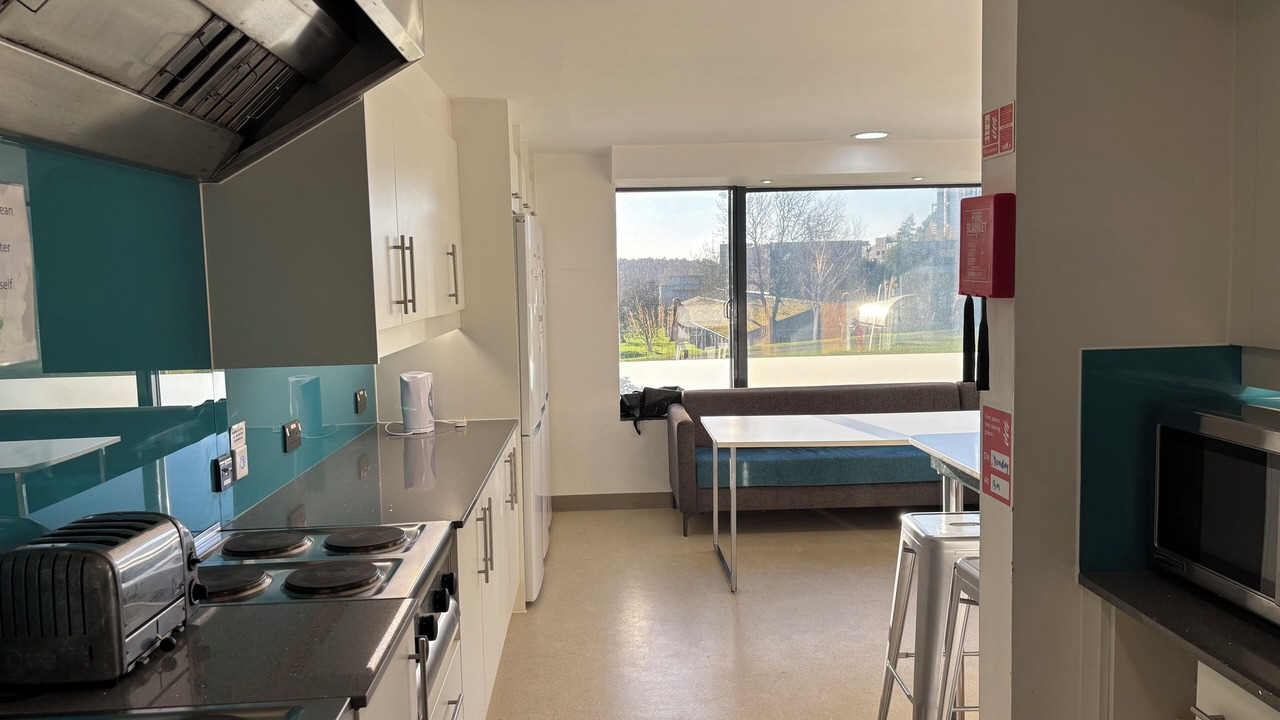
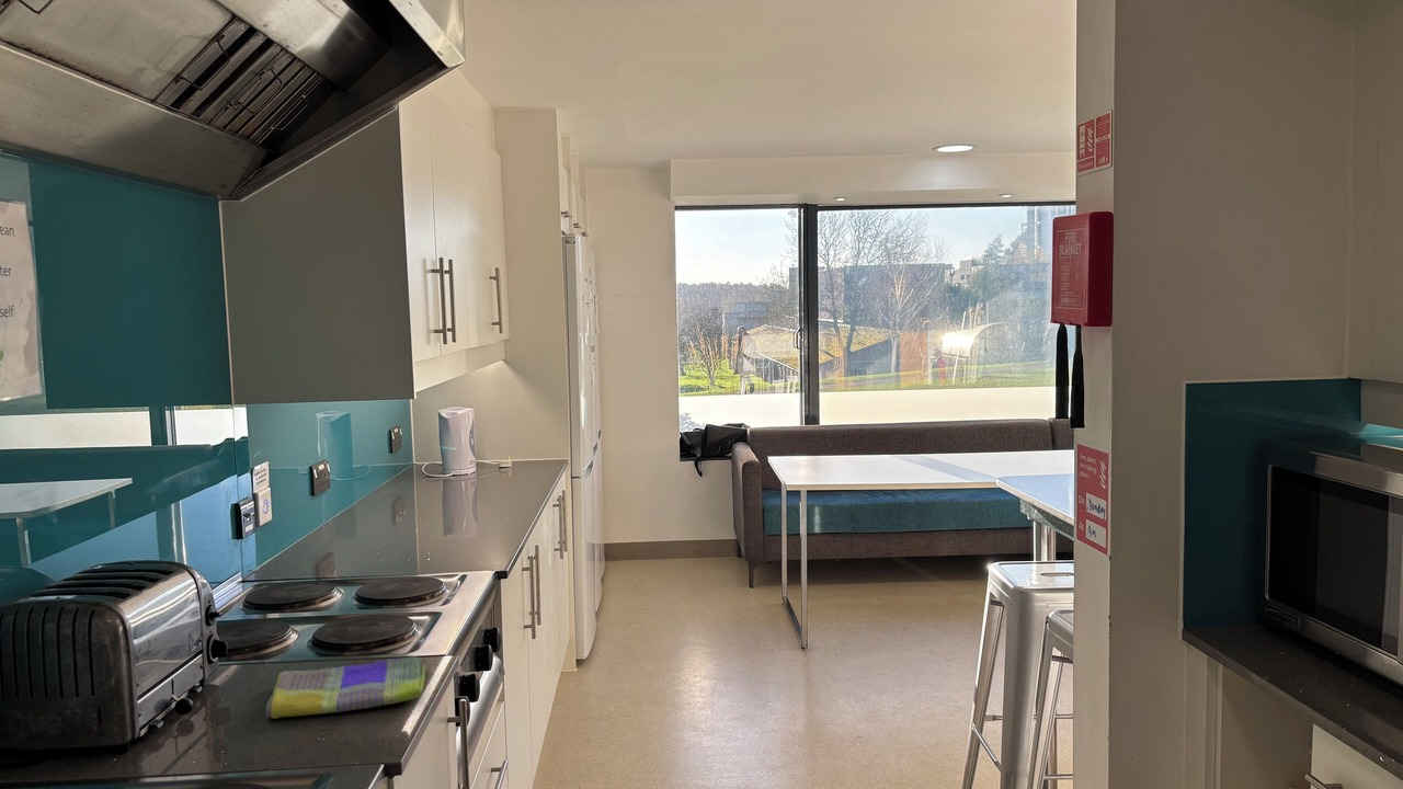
+ dish towel (349, 685)
